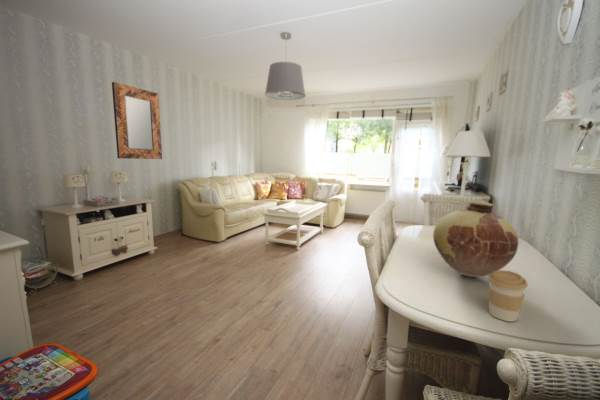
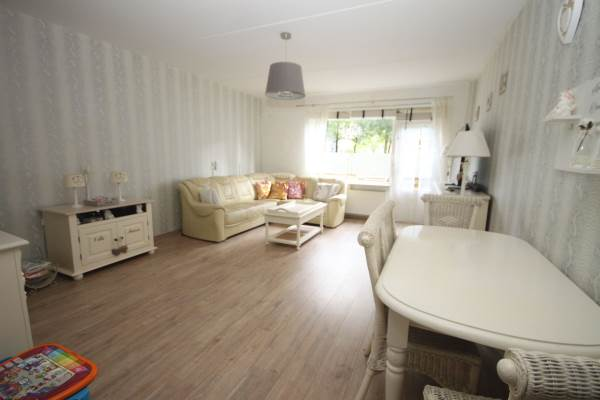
- home mirror (139, 124)
- coffee cup (505, 294)
- vase (472, 239)
